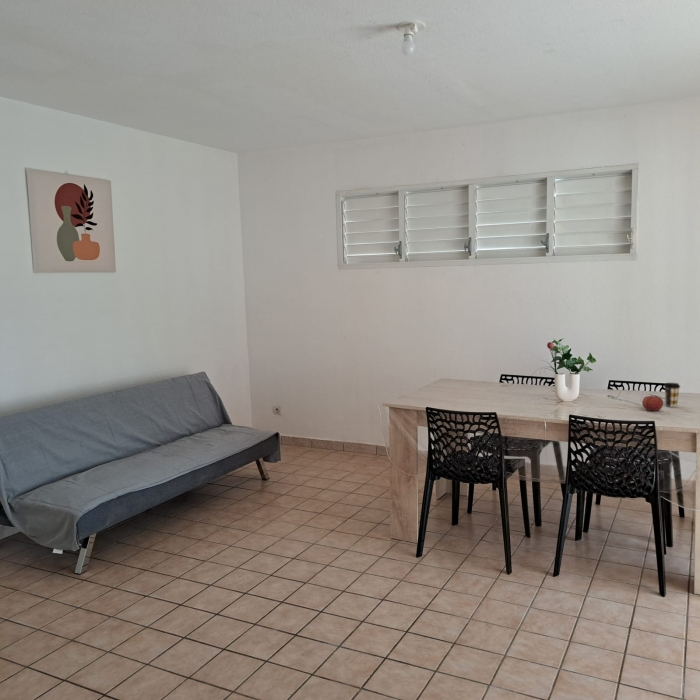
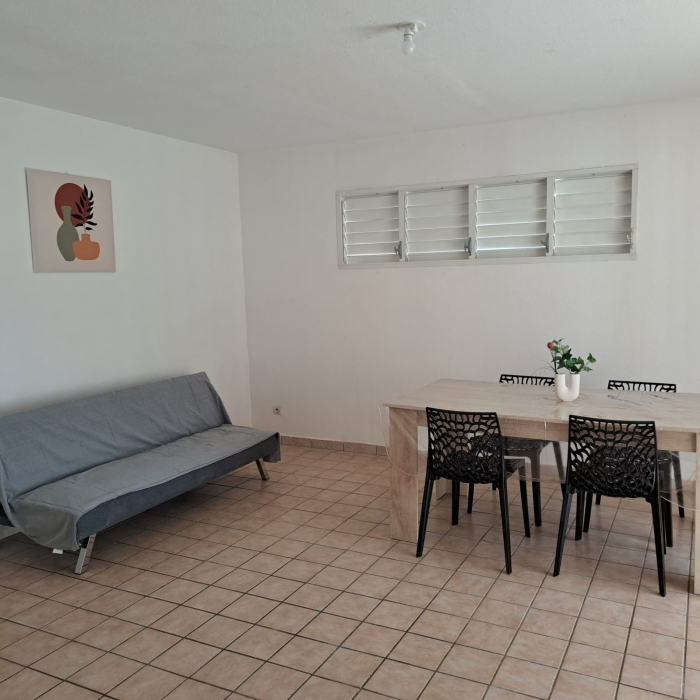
- fruit (652, 402)
- coffee cup (671, 394)
